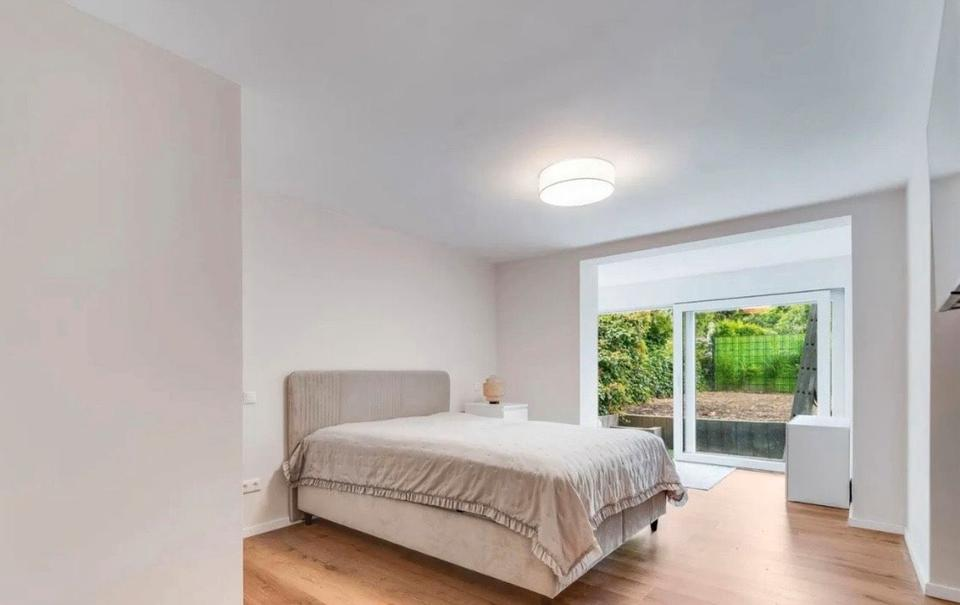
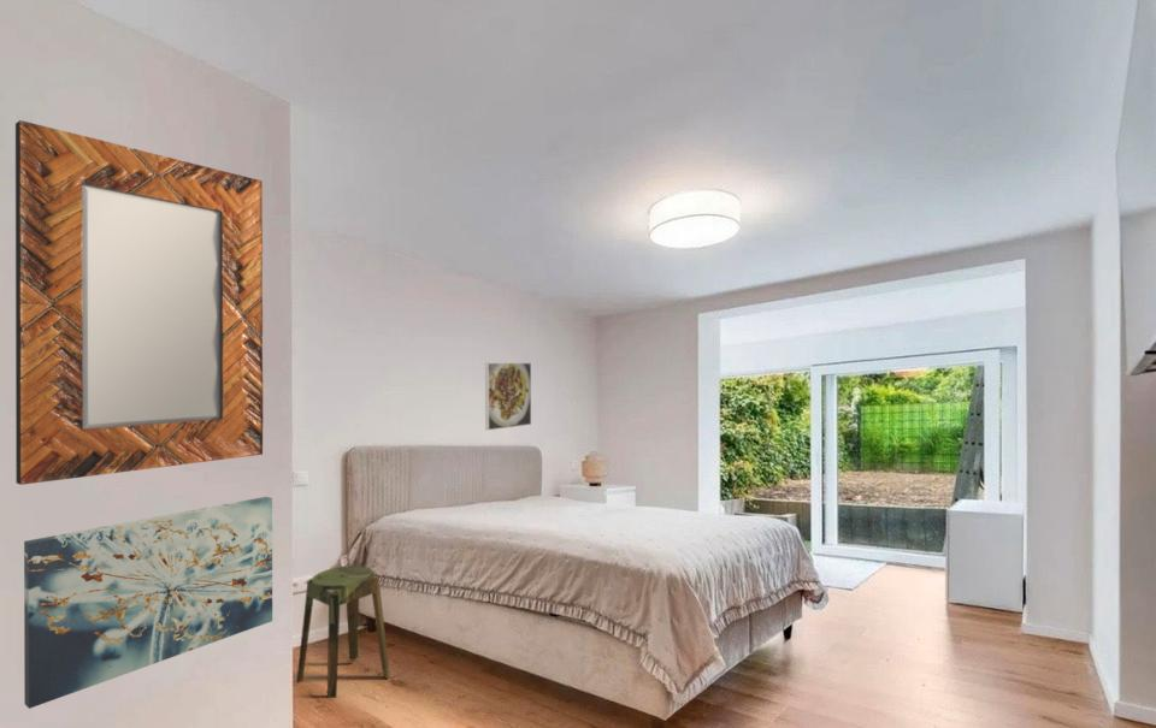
+ stool (338, 627)
+ home mirror (155, 310)
+ wall art (165, 586)
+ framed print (508, 395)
